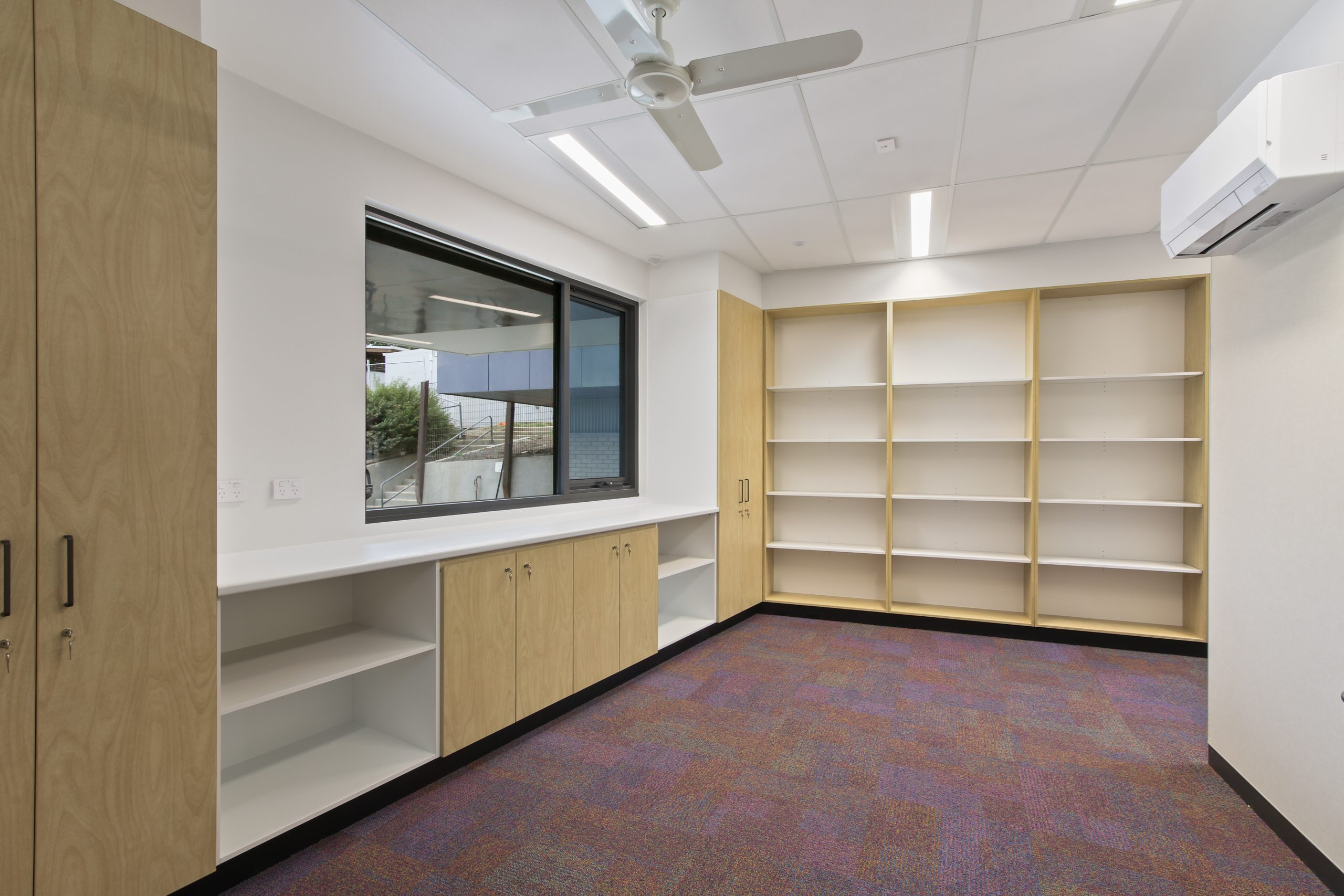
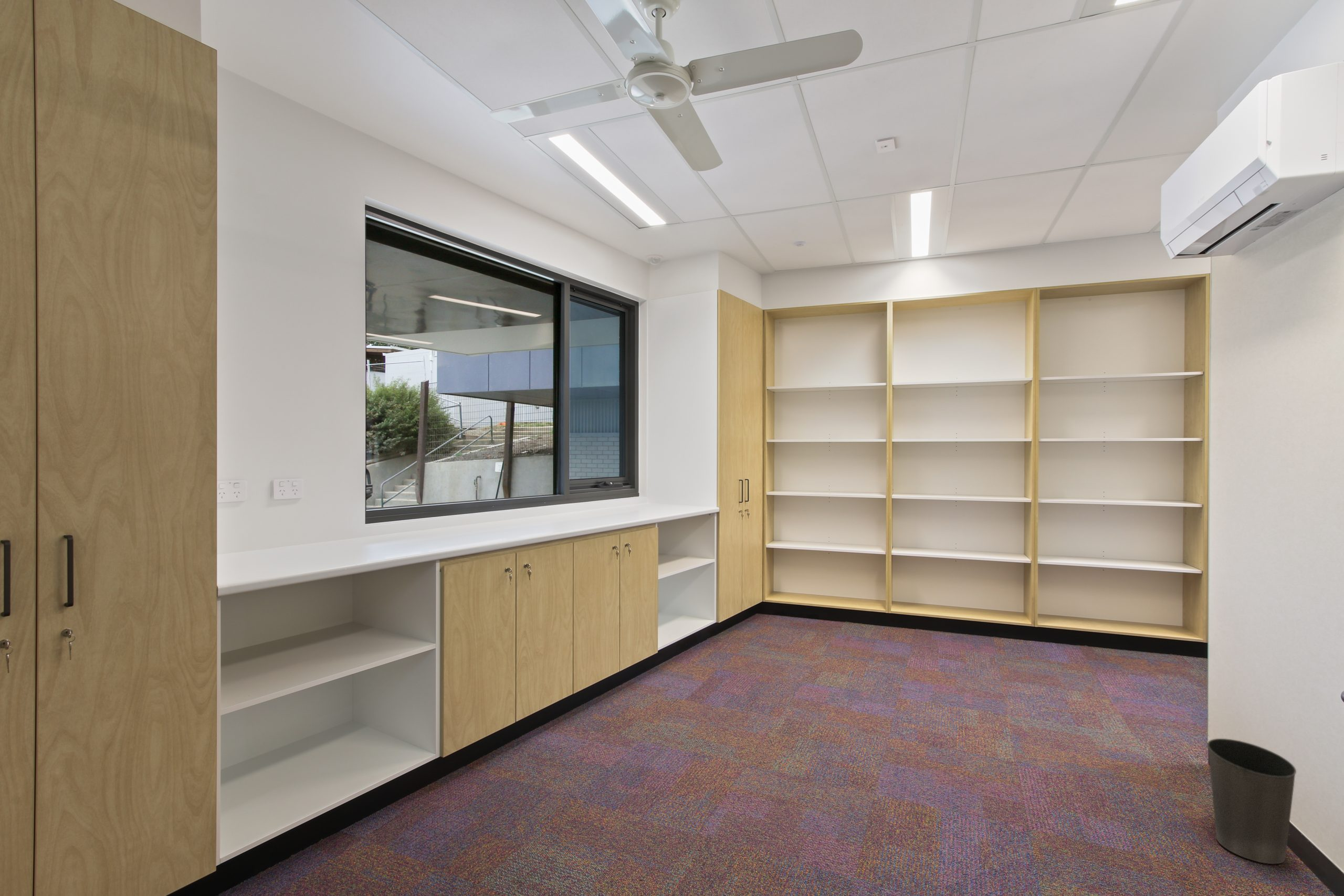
+ waste basket (1250, 802)
